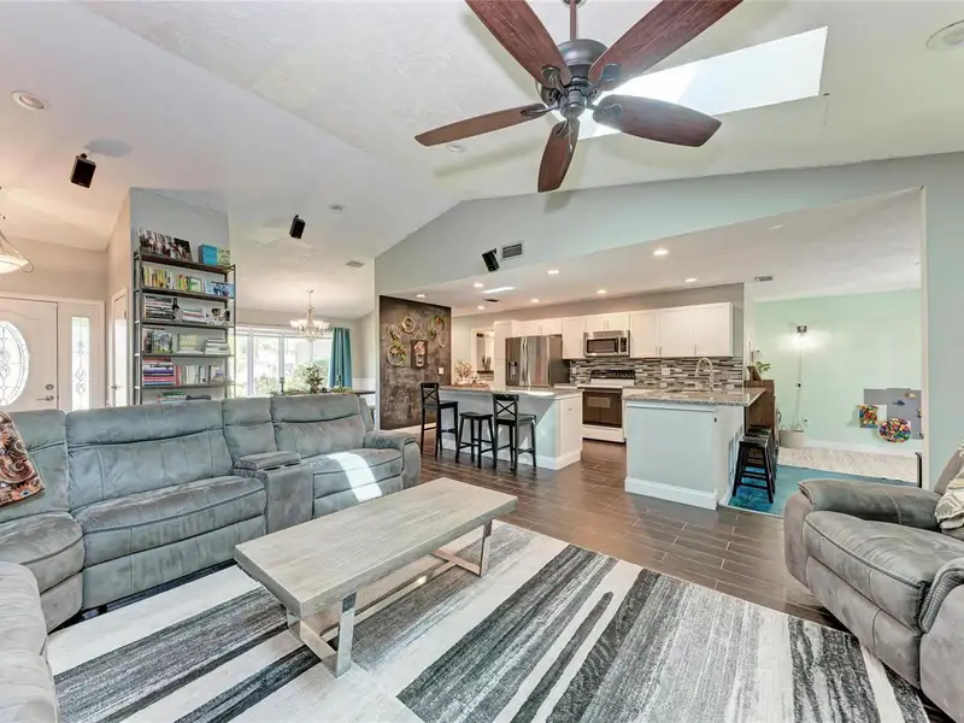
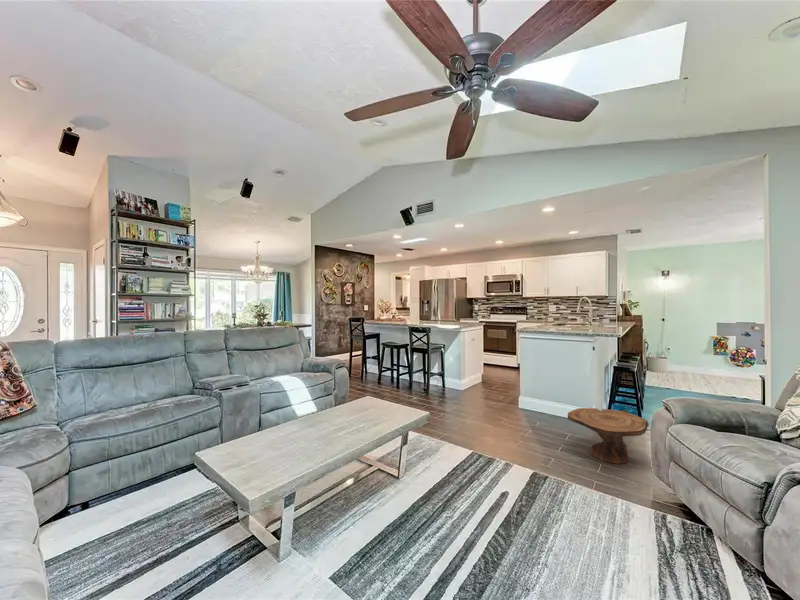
+ side table (609, 435)
